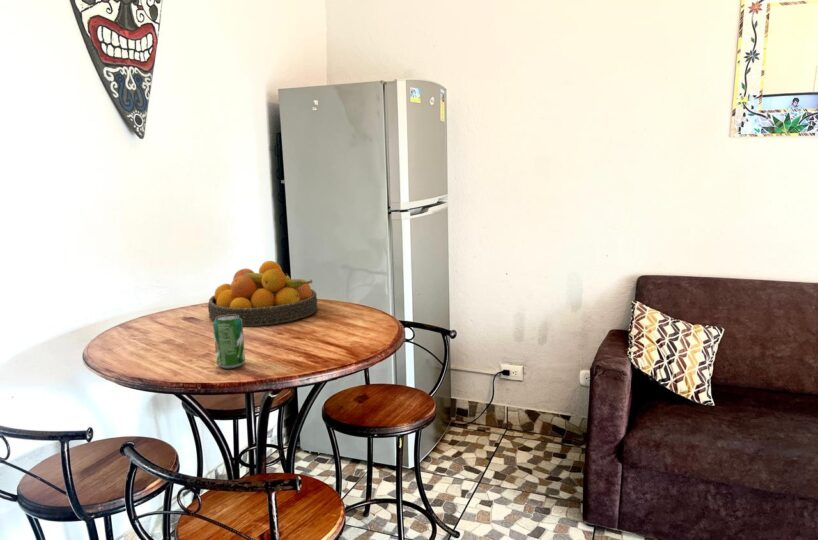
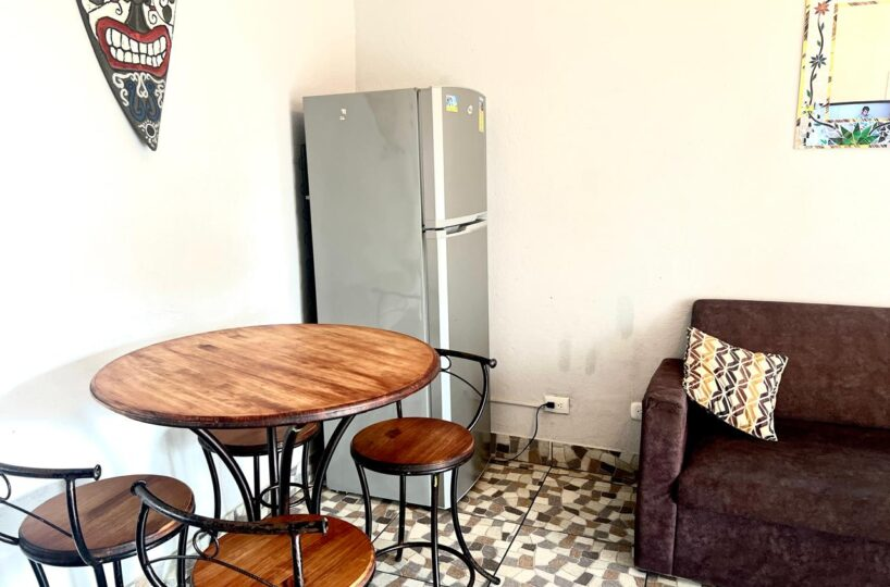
- beverage can (229, 341)
- fruit bowl (262, 289)
